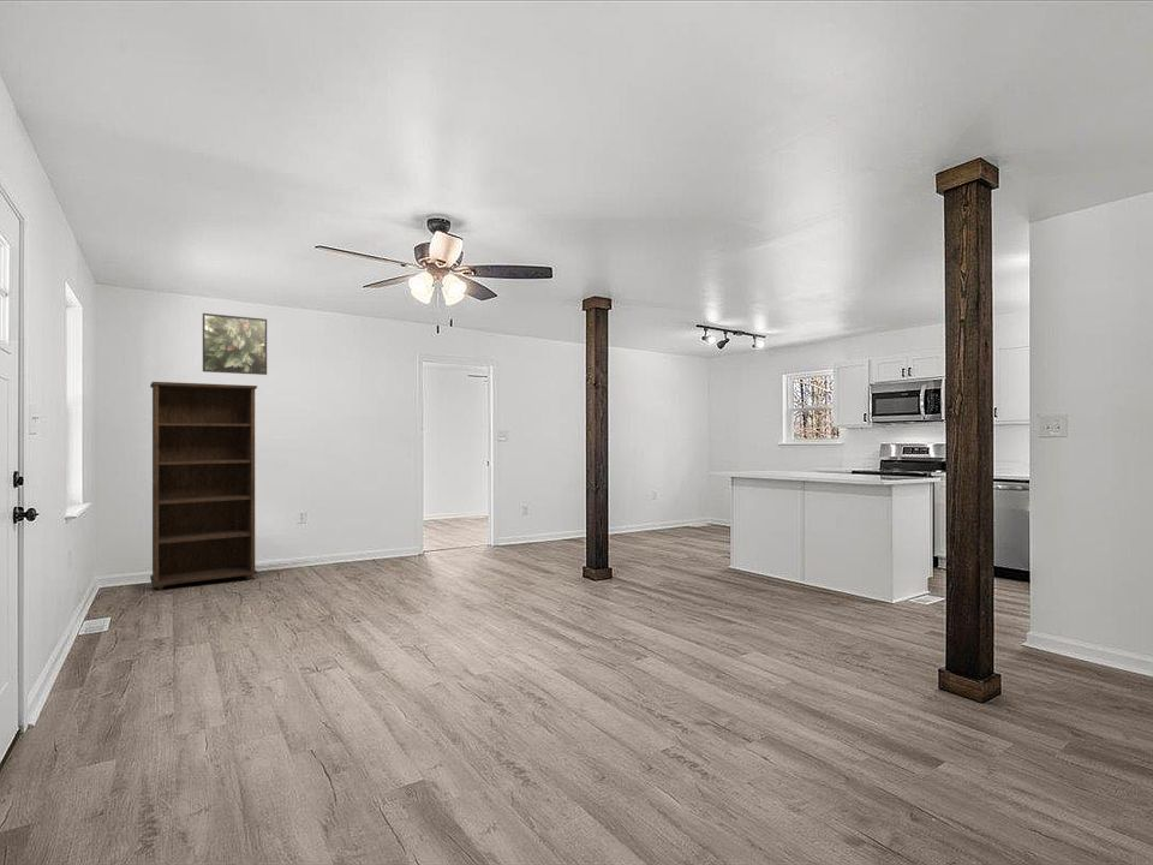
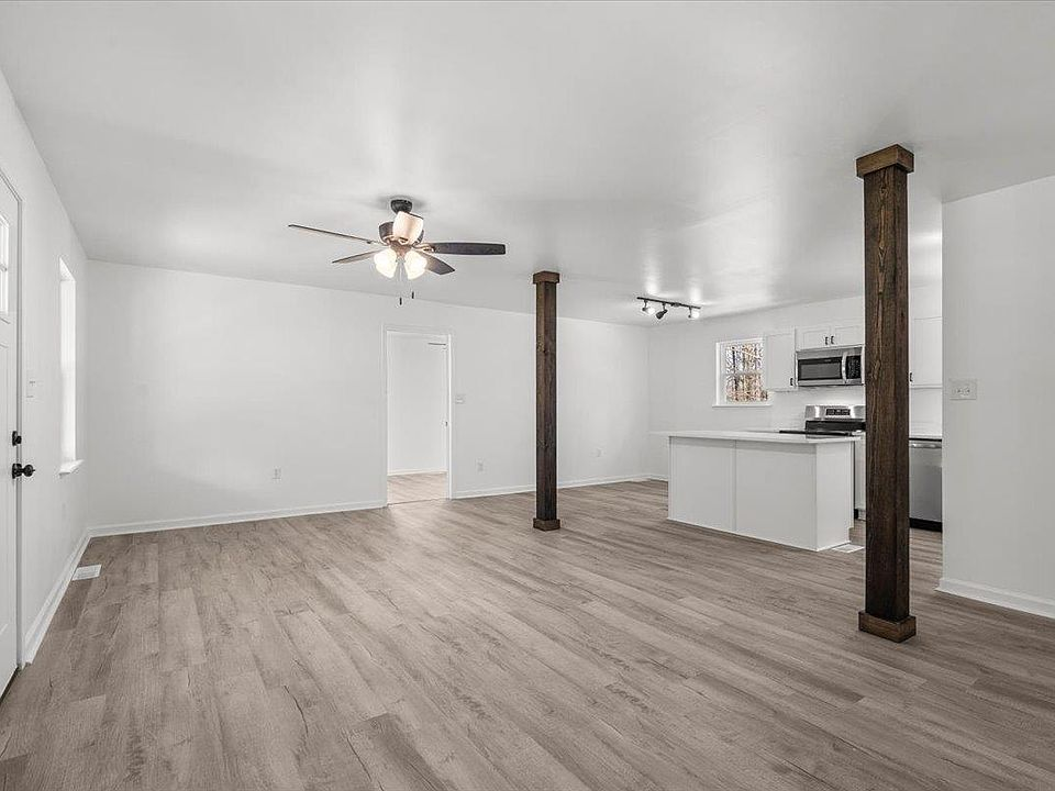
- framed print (235, 345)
- bookcase (204, 483)
